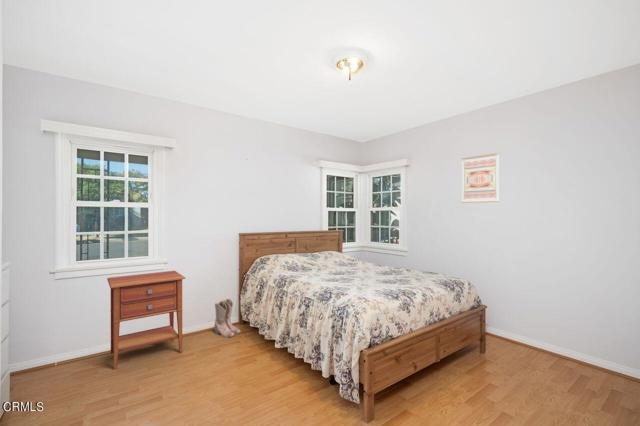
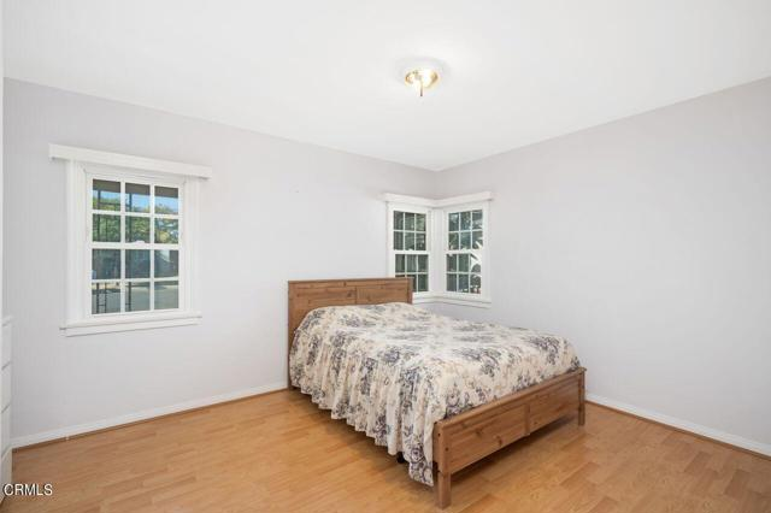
- wall art (479, 179)
- nightstand (146, 315)
- boots (227, 316)
